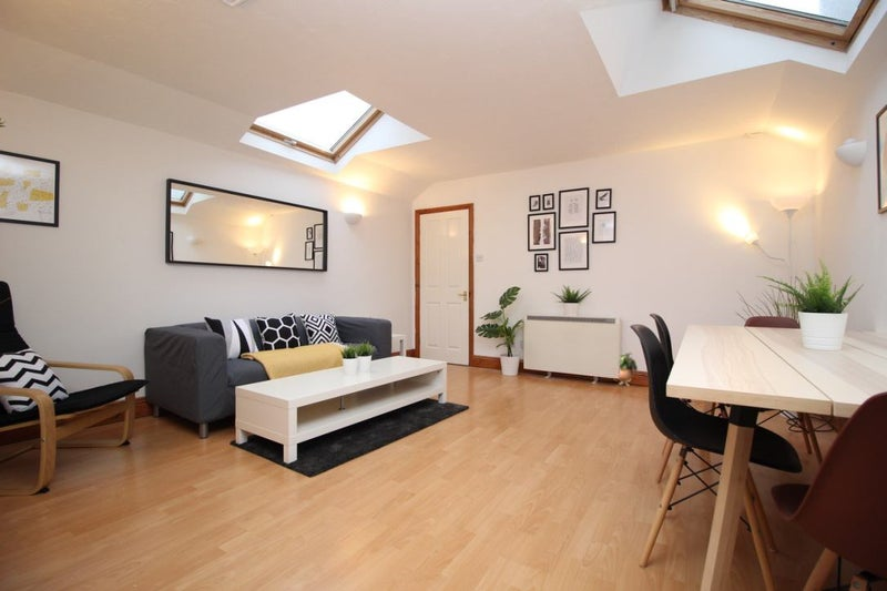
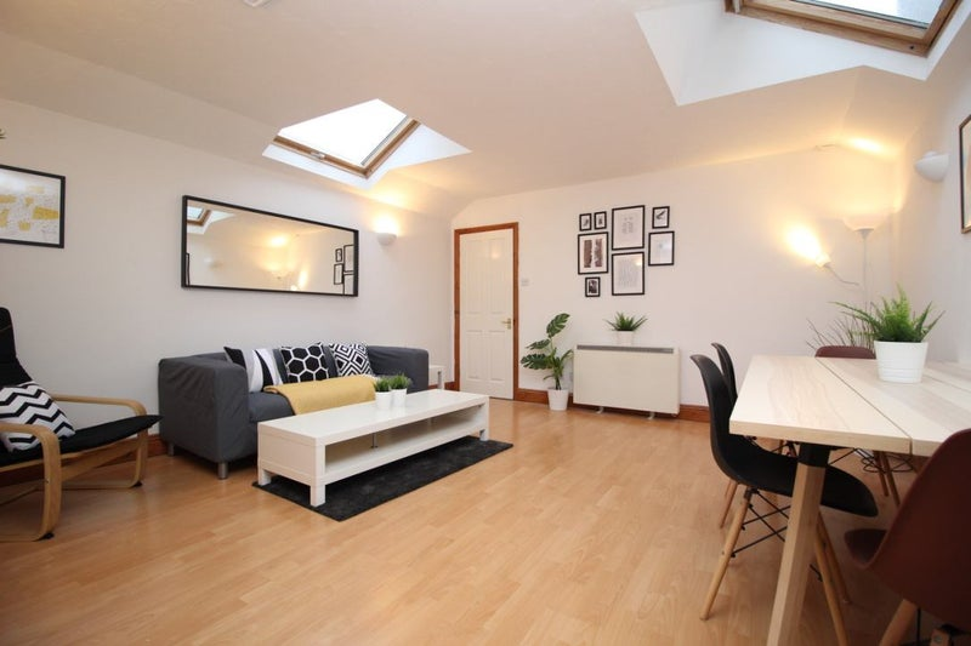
- potted plant (626, 368)
